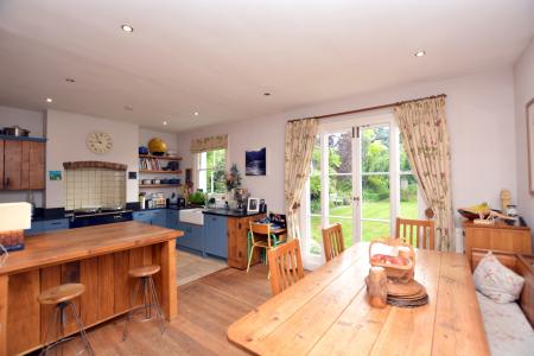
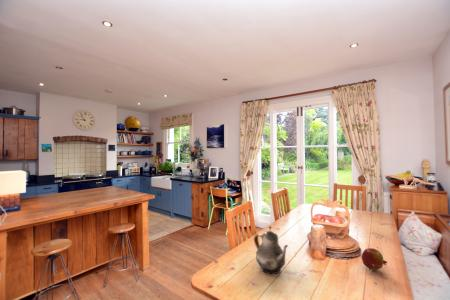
+ fruit (374, 259)
+ teapot (270, 247)
